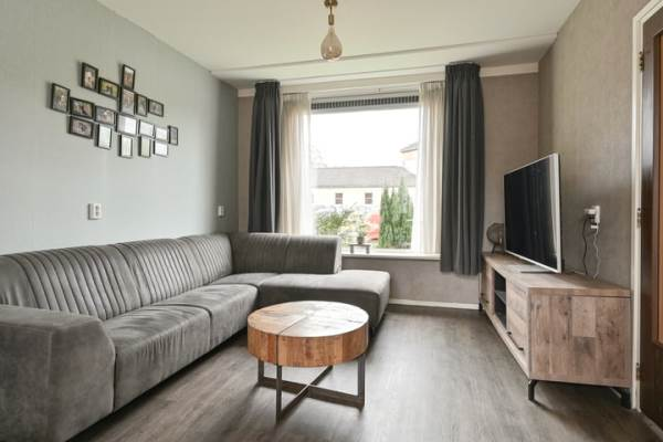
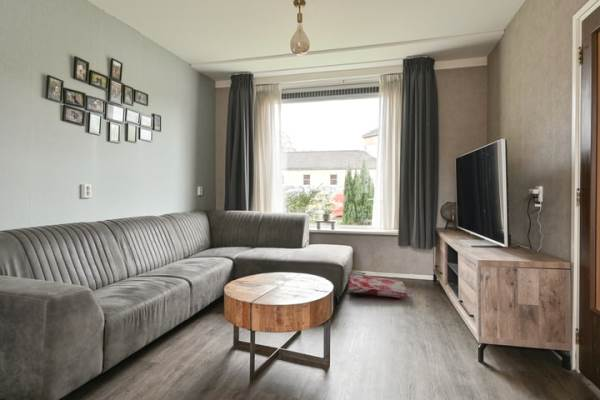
+ bag (375, 284)
